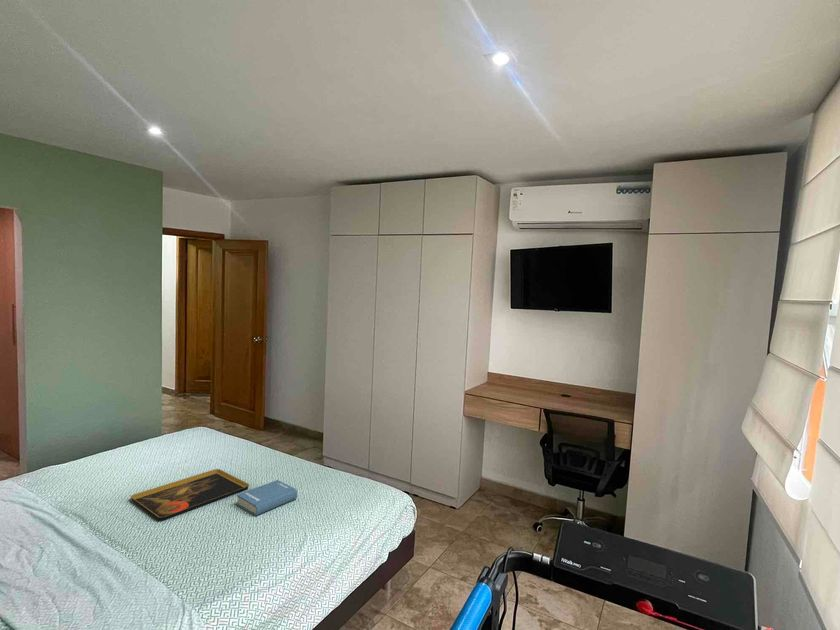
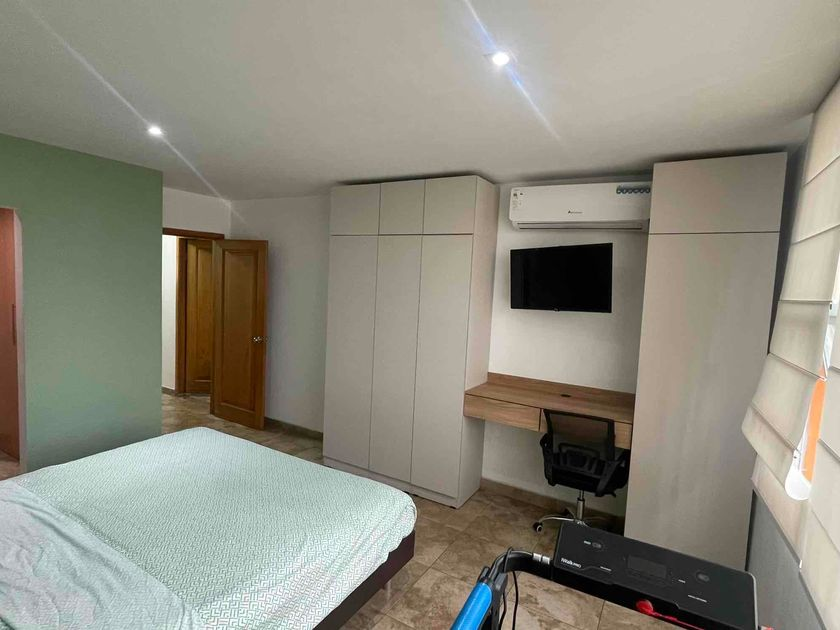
- decorative tray (192, 492)
- book (267, 497)
